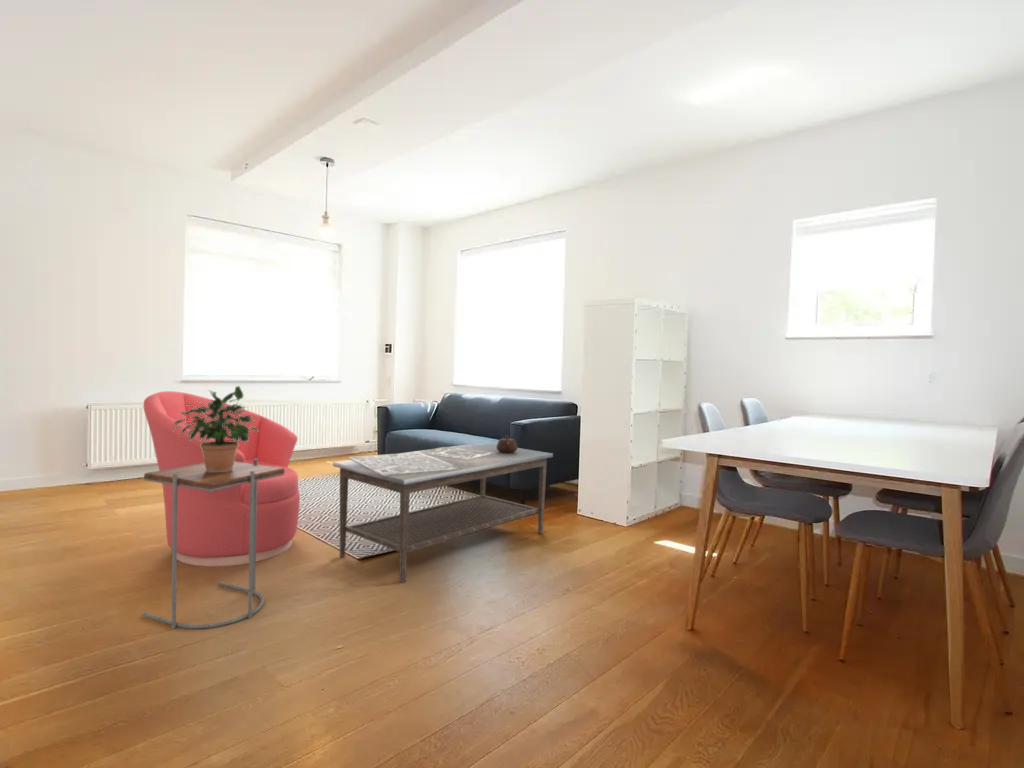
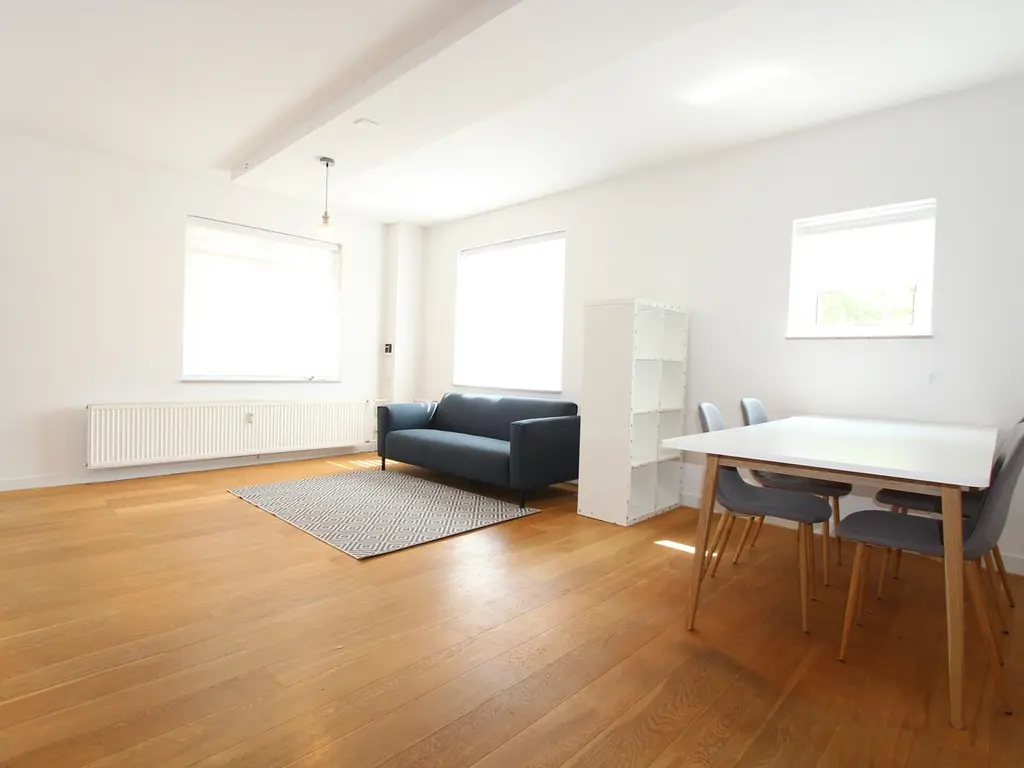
- side table (249, 537)
- potted plant (213, 428)
- coffee table (446, 485)
- armchair (234, 461)
